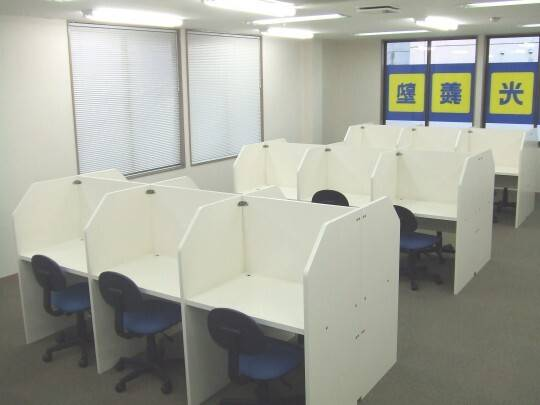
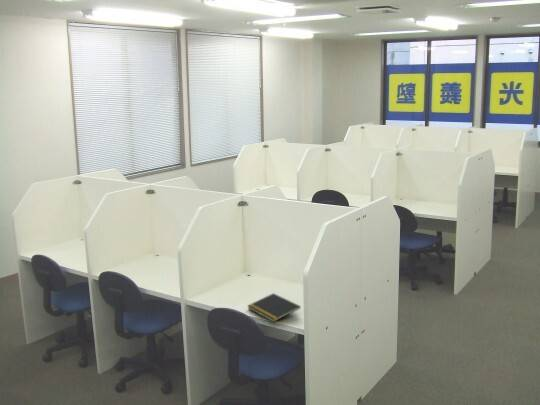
+ notepad (273, 306)
